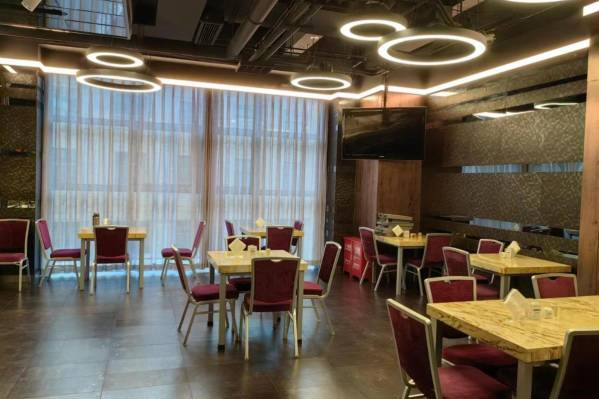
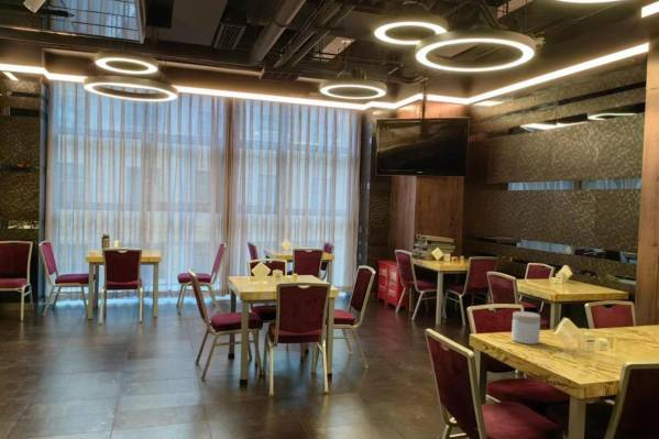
+ jar (526, 327)
